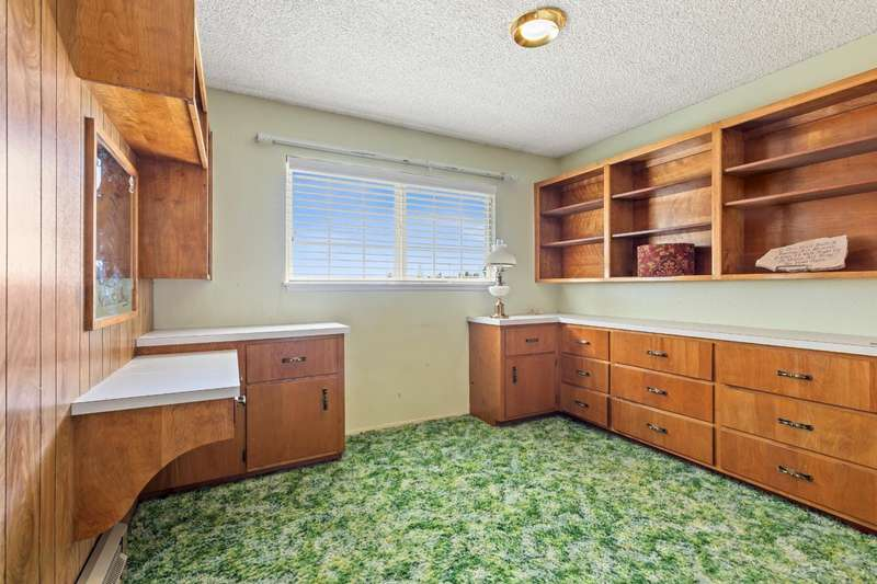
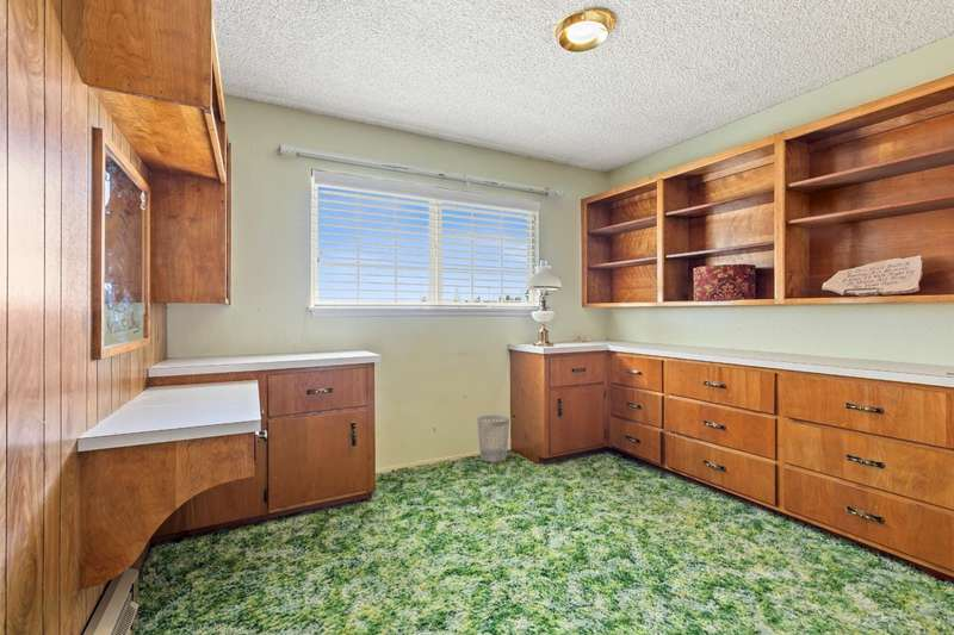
+ wastebasket (493, 437)
